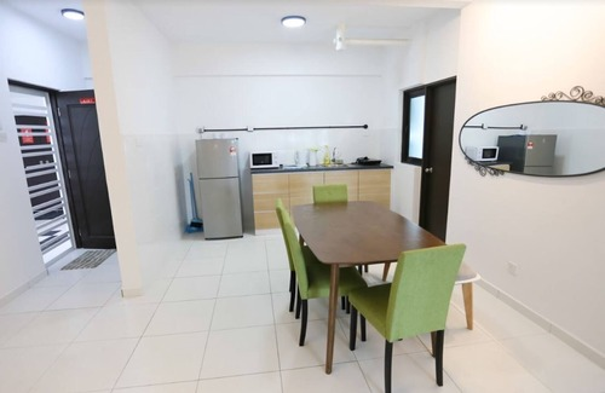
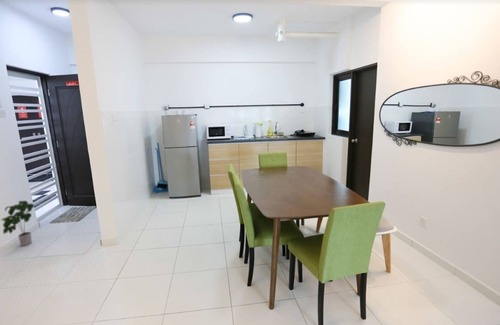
+ potted plant (20, 222)
